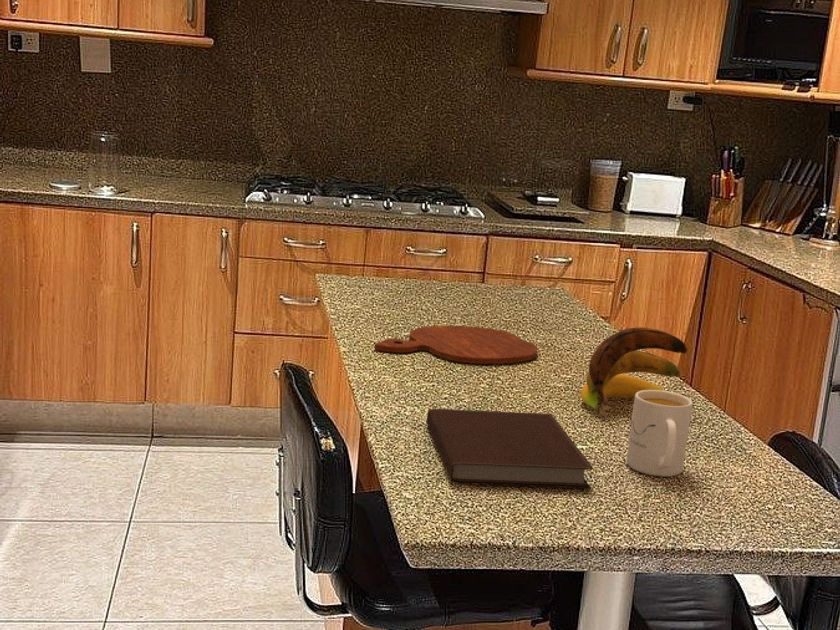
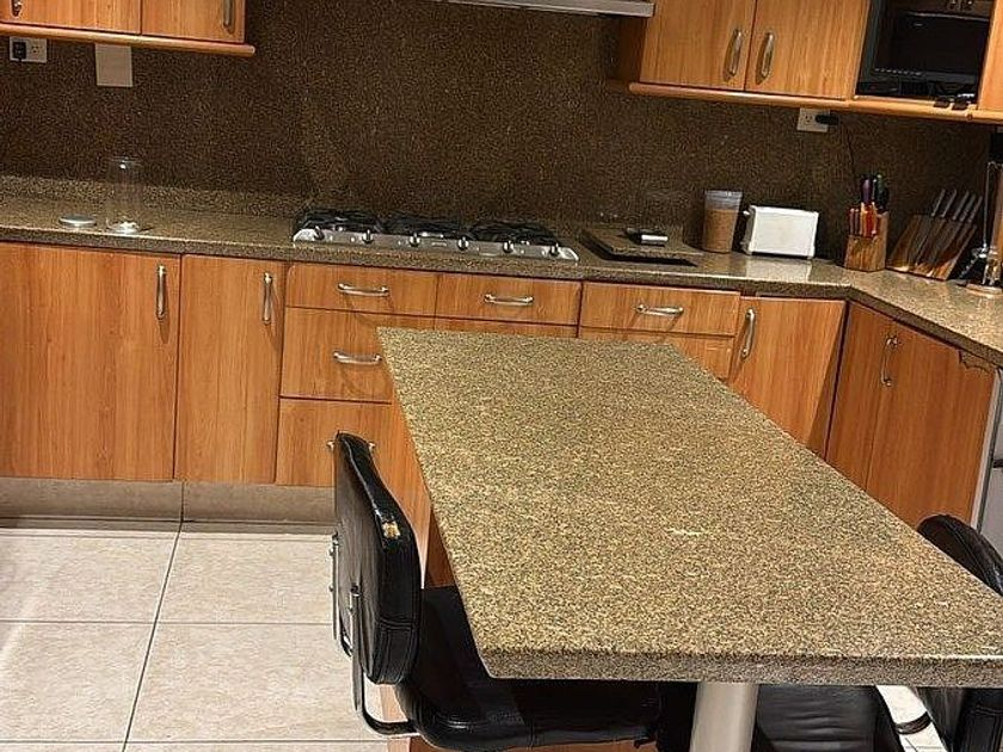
- notebook (504, 446)
- cutting board (451, 344)
- banana (633, 367)
- mug (661, 436)
